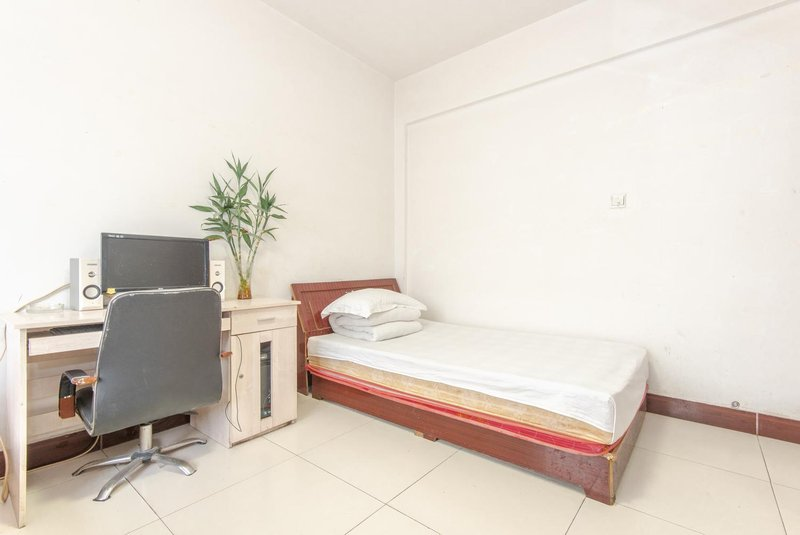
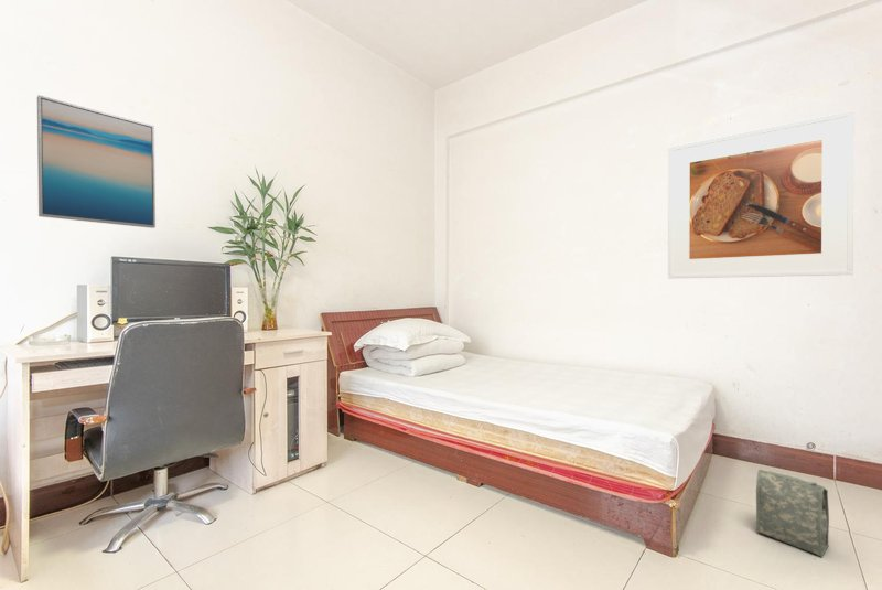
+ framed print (750, 204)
+ wall art (100, 167)
+ bag (790, 506)
